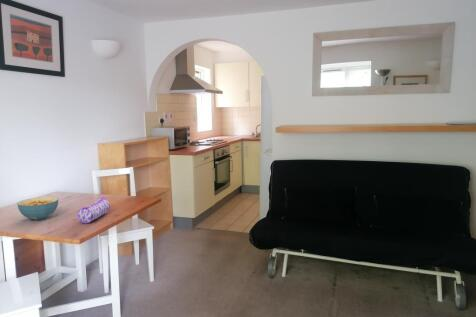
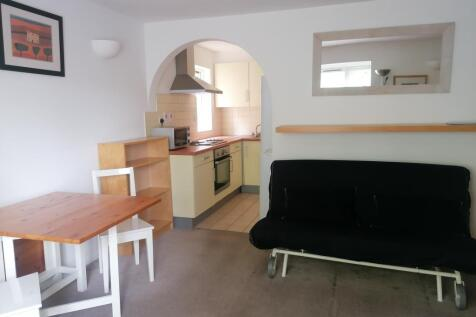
- pencil case (94, 209)
- cereal bowl (38, 209)
